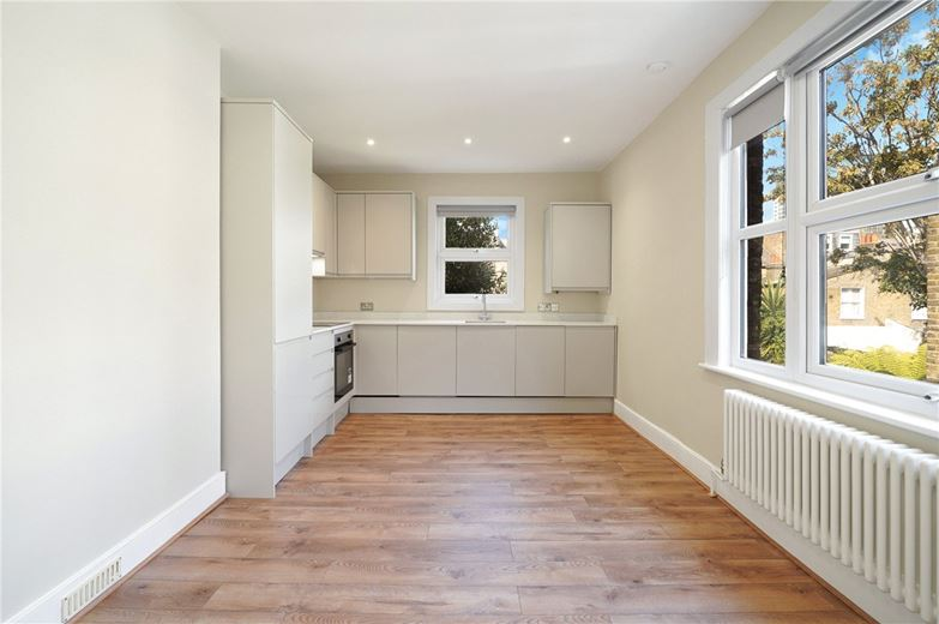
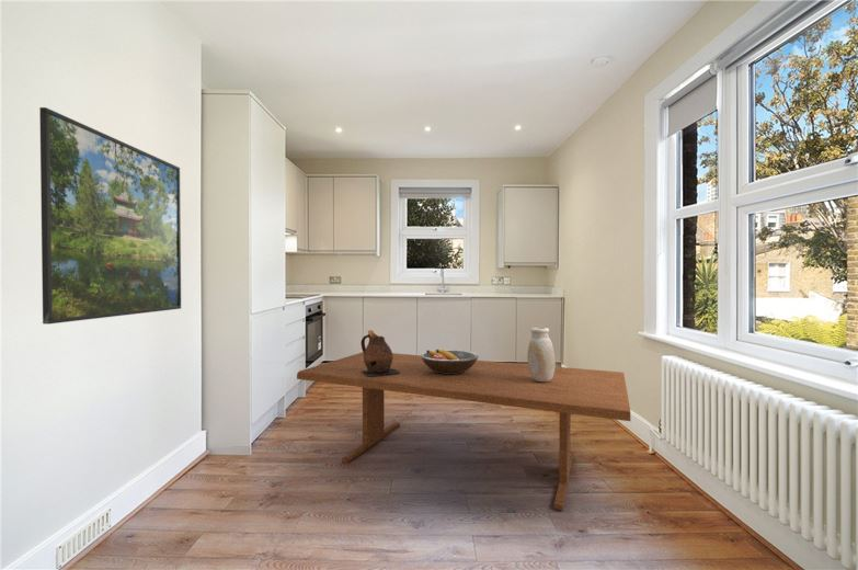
+ table (467, 400)
+ vase (553, 353)
+ fruit bowl (449, 361)
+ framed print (125, 229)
+ ceramic pitcher (379, 351)
